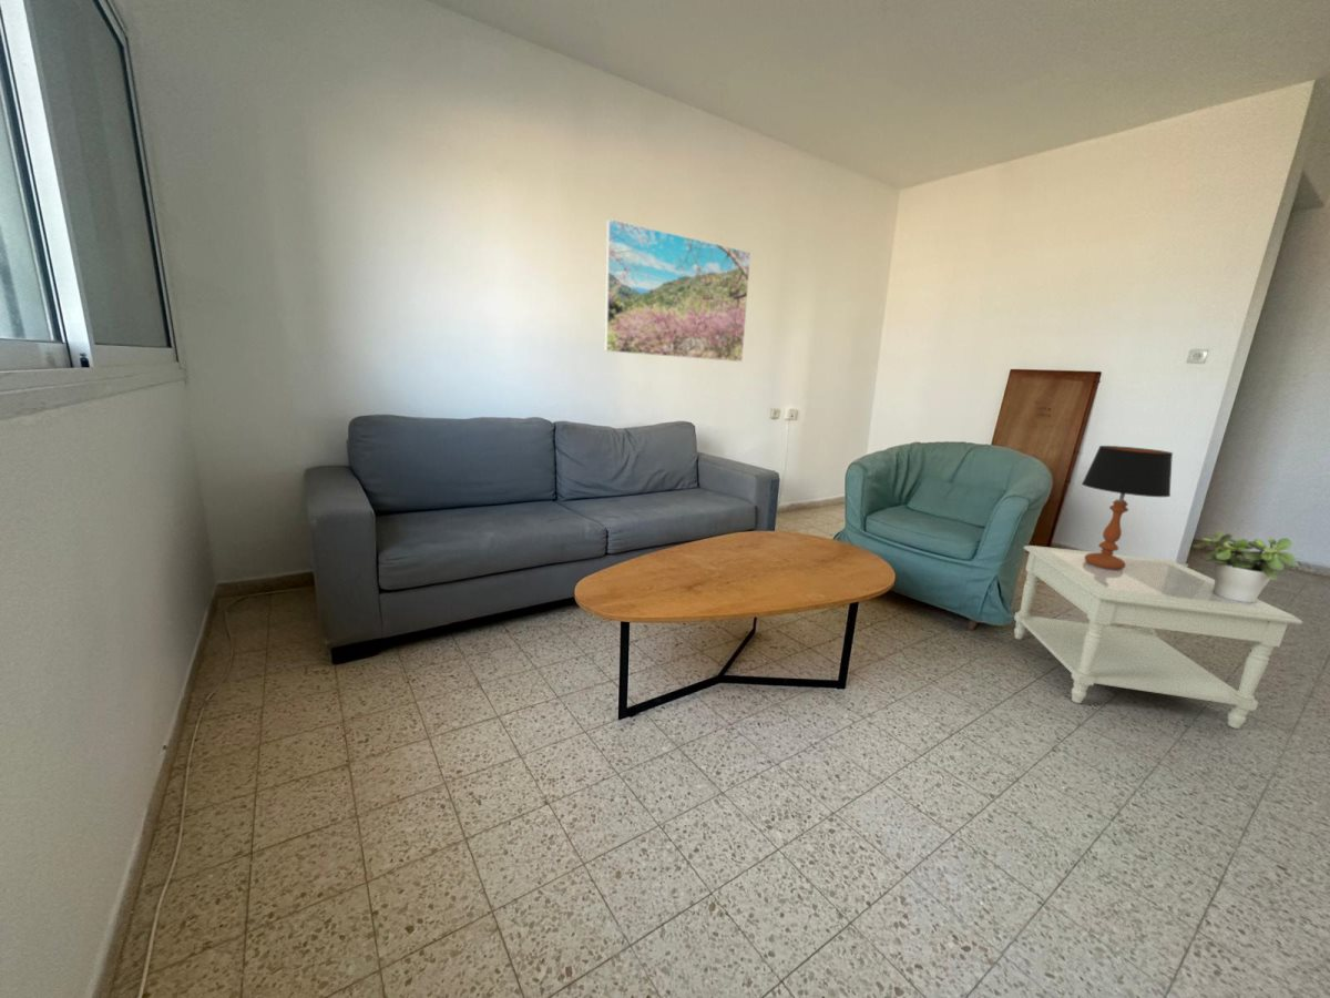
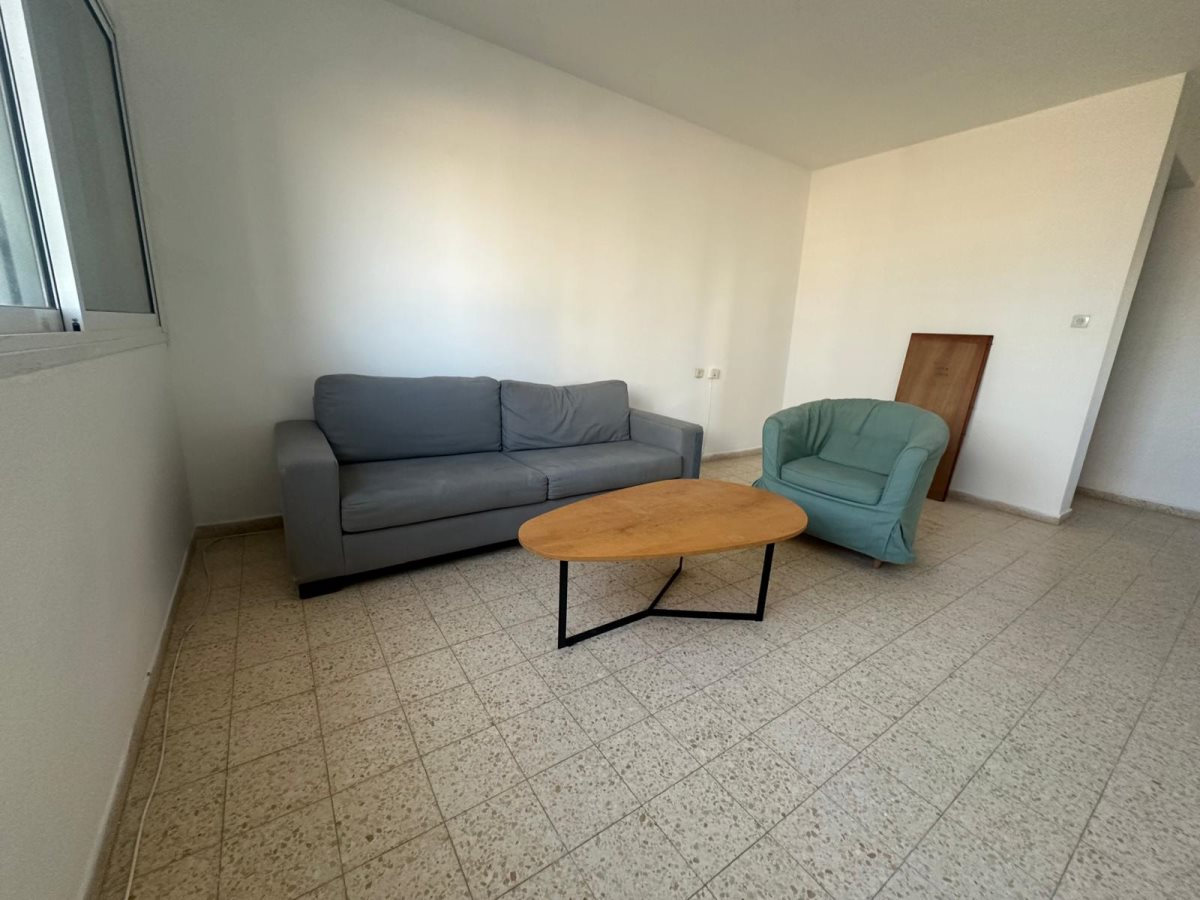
- side table (1124, 628)
- table lamp (1118, 508)
- potted plant (1242, 566)
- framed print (682, 298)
